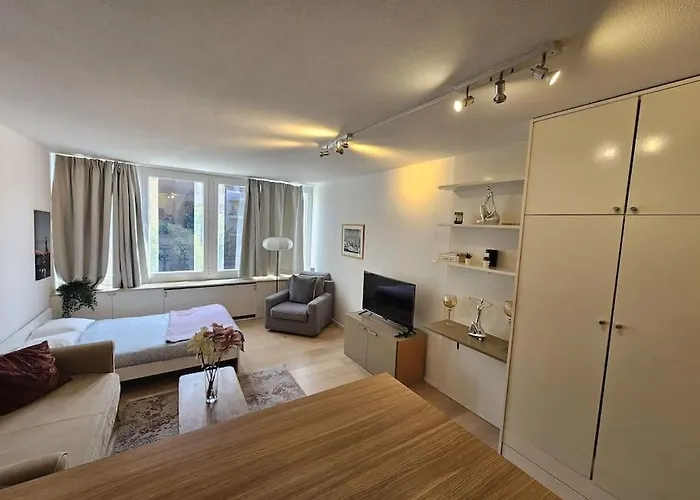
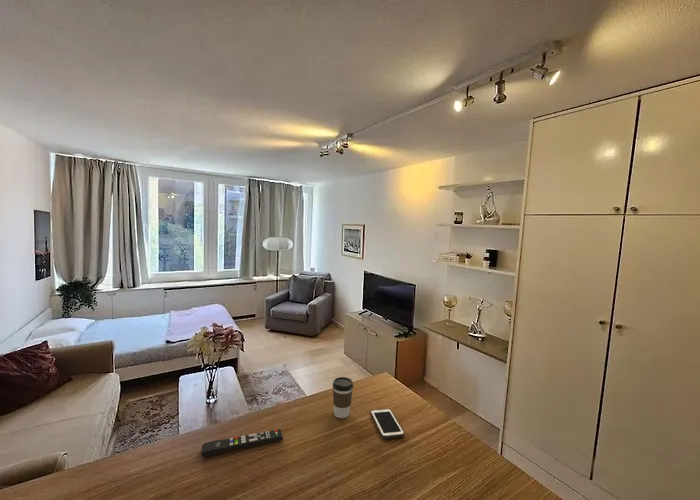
+ coffee cup (342, 397)
+ cell phone (386, 422)
+ remote control (243, 442)
